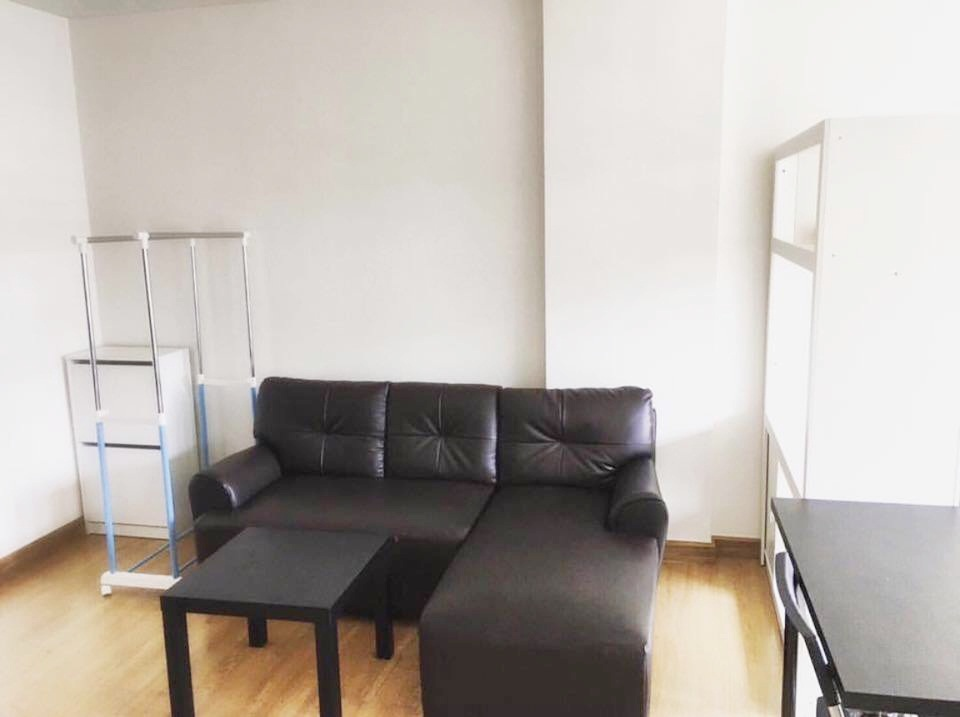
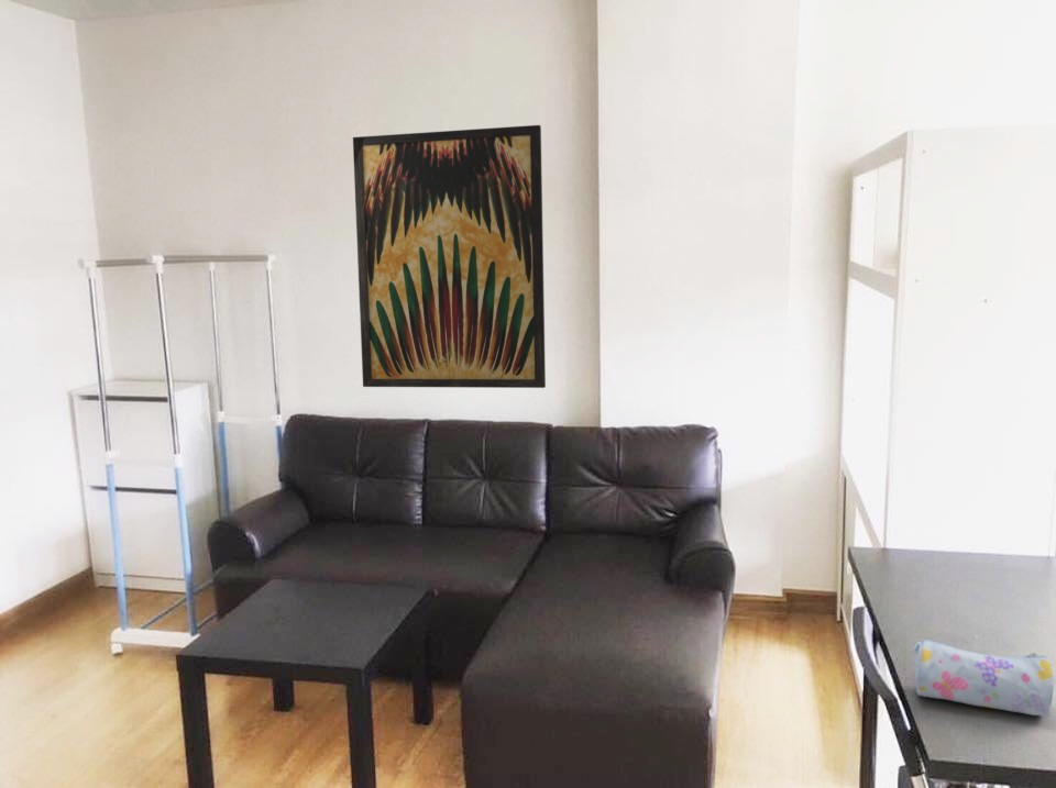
+ wall art (448, 260)
+ pencil case (981, 676)
